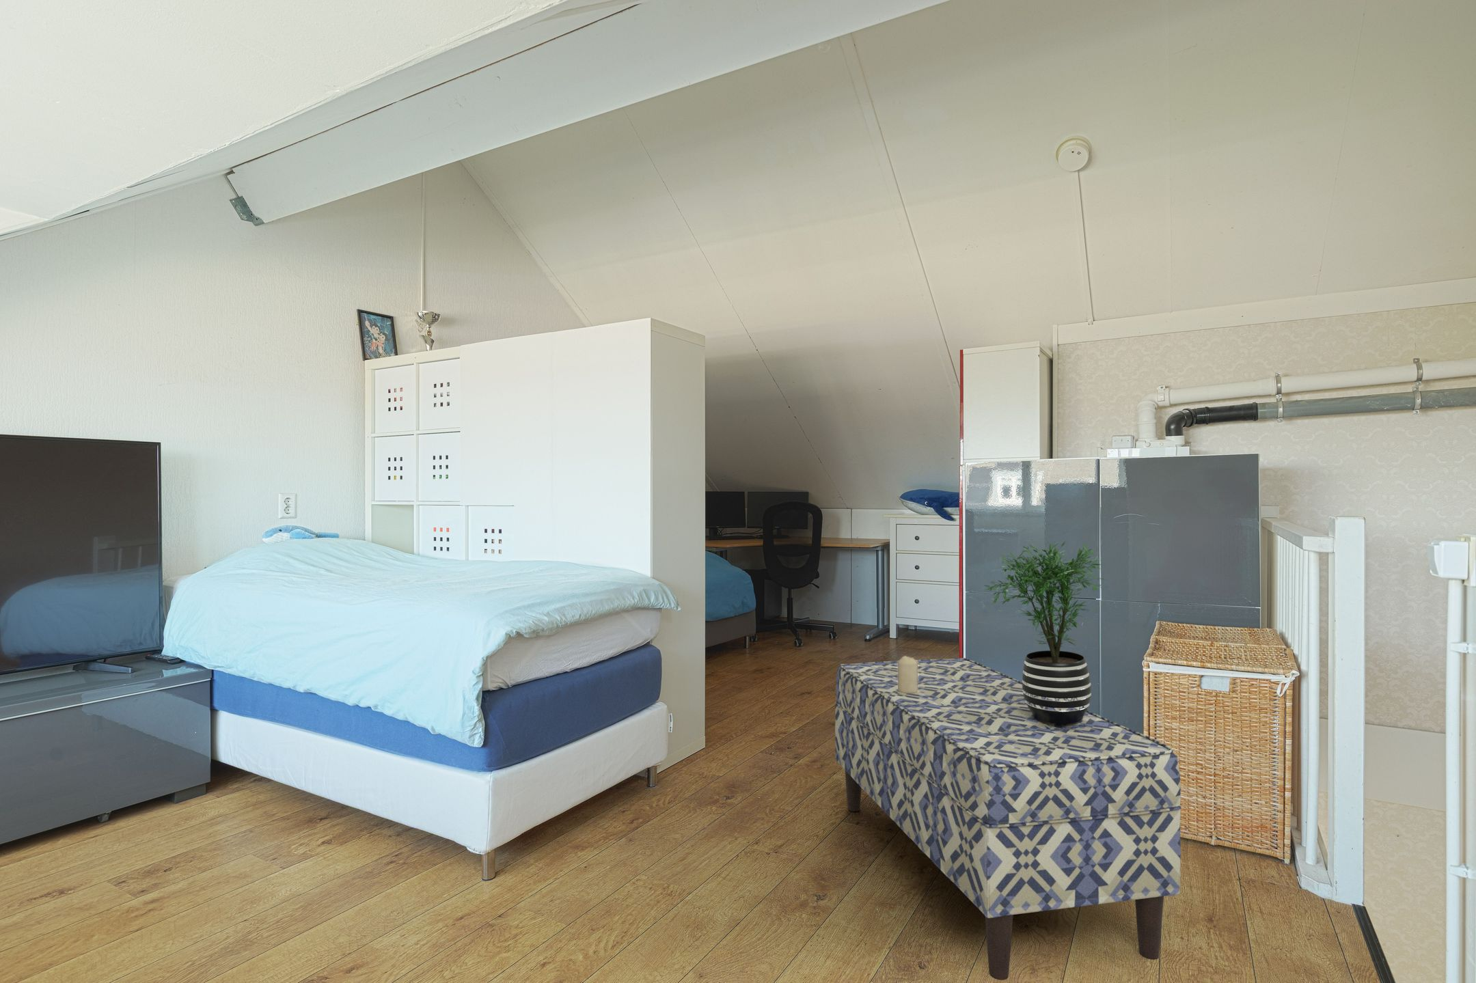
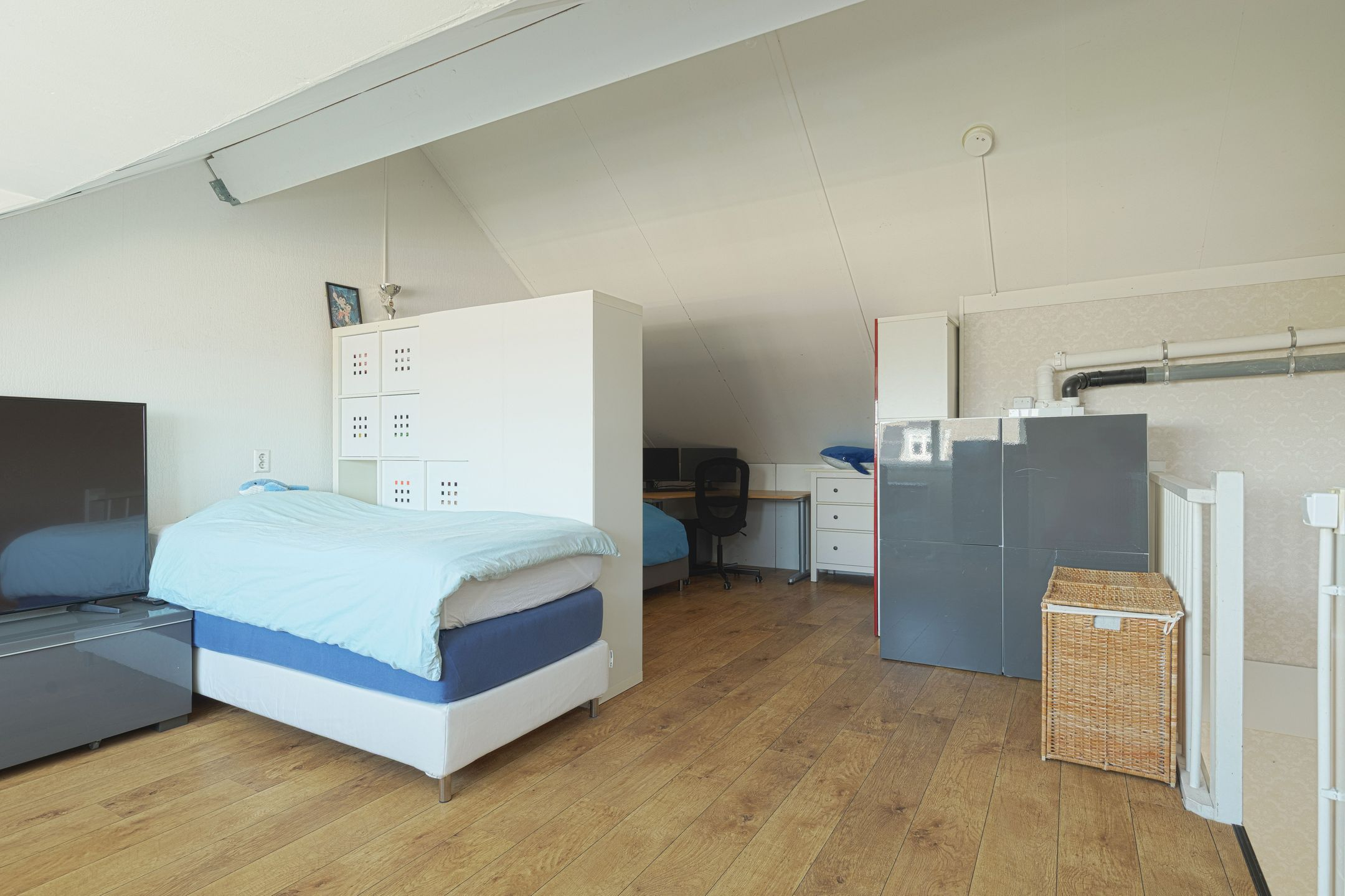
- potted plant (1054, 631)
- bench (973, 783)
- candle (908, 674)
